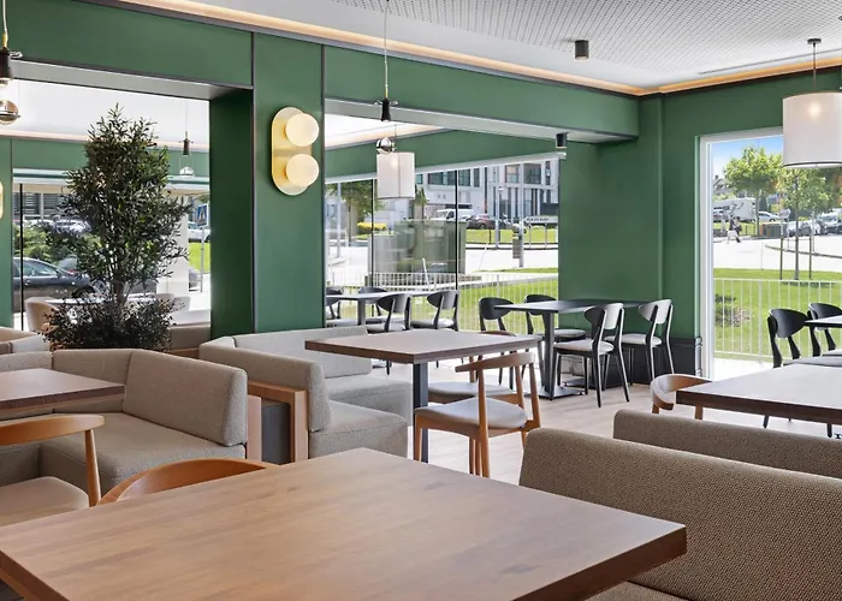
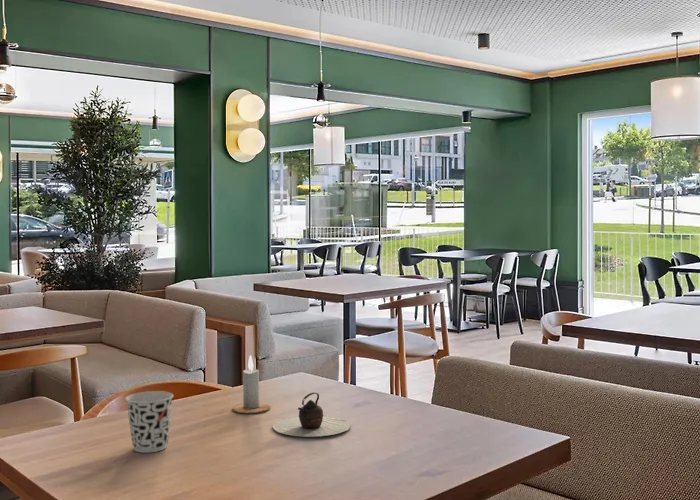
+ teapot (311, 409)
+ candle (251, 381)
+ cup (150, 422)
